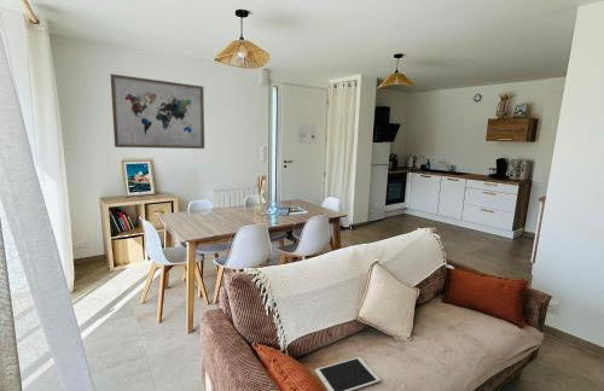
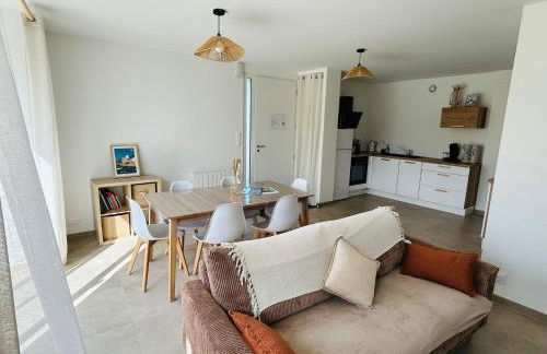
- wall art (162, 115)
- tablet (347, 375)
